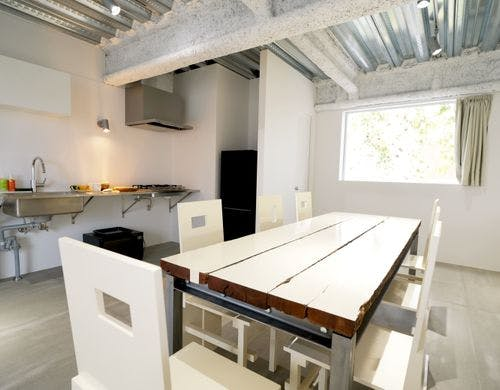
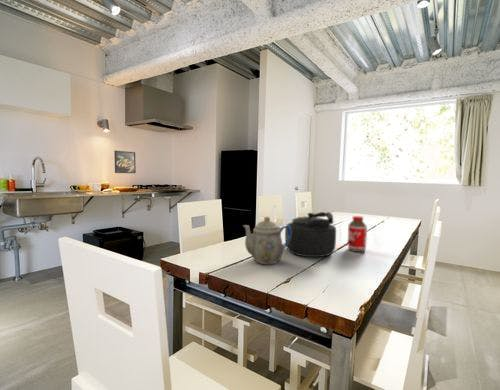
+ teapot (266, 239)
+ bottle (357, 233)
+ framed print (125, 162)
+ kettle (311, 231)
